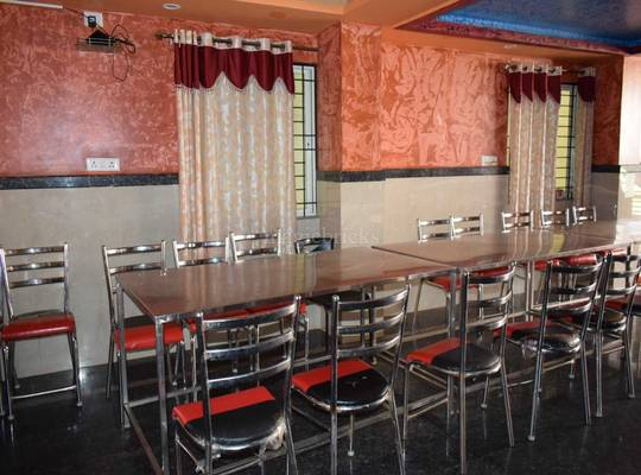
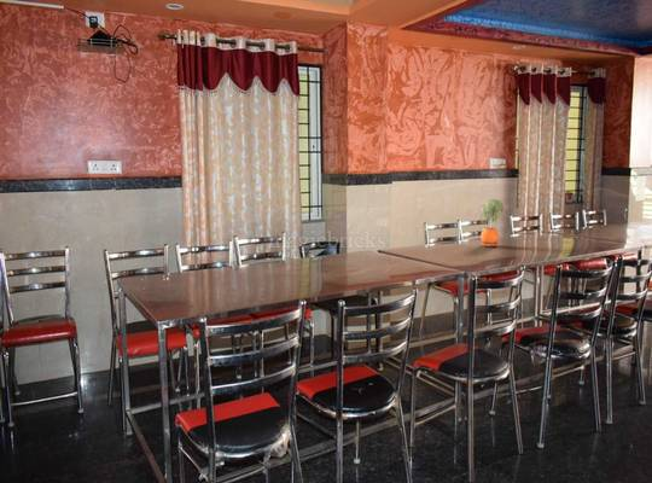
+ potted plant (491, 222)
